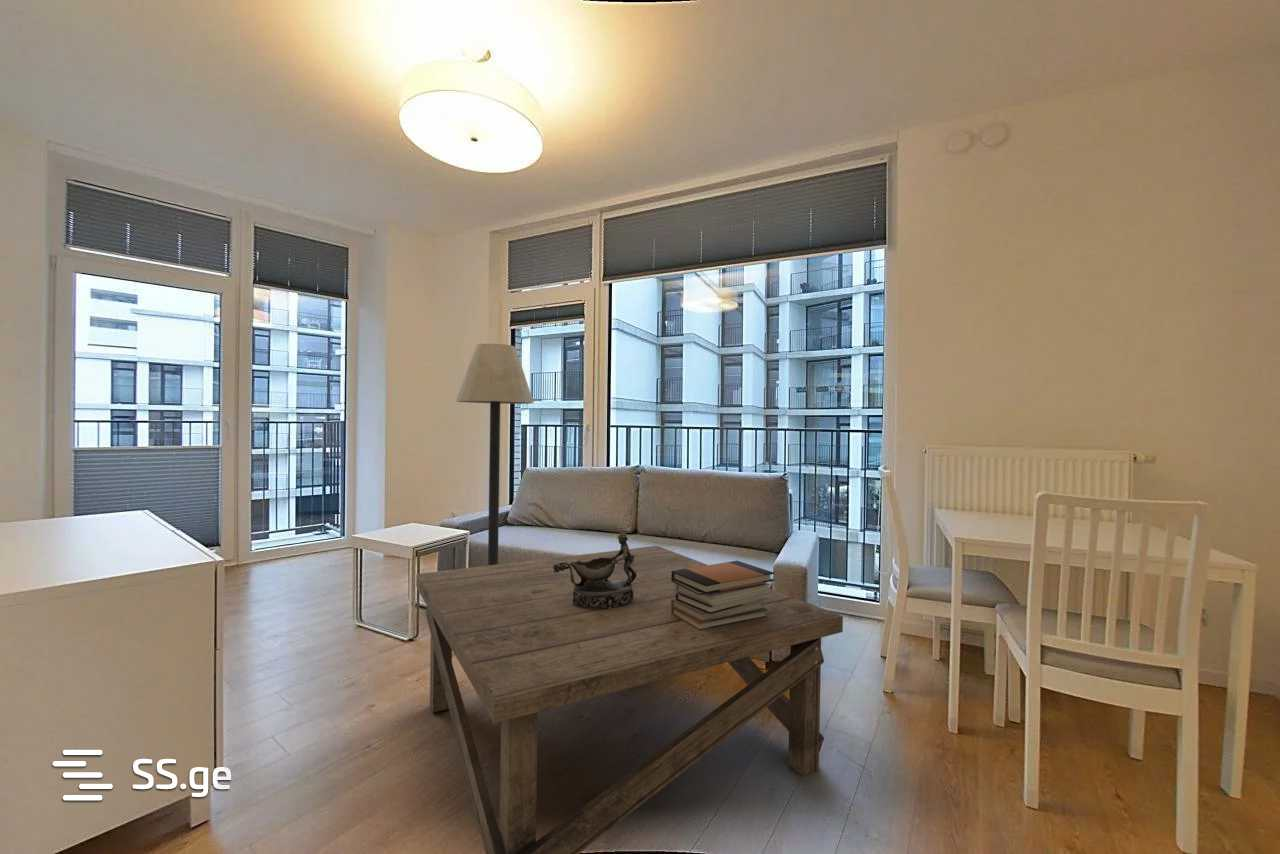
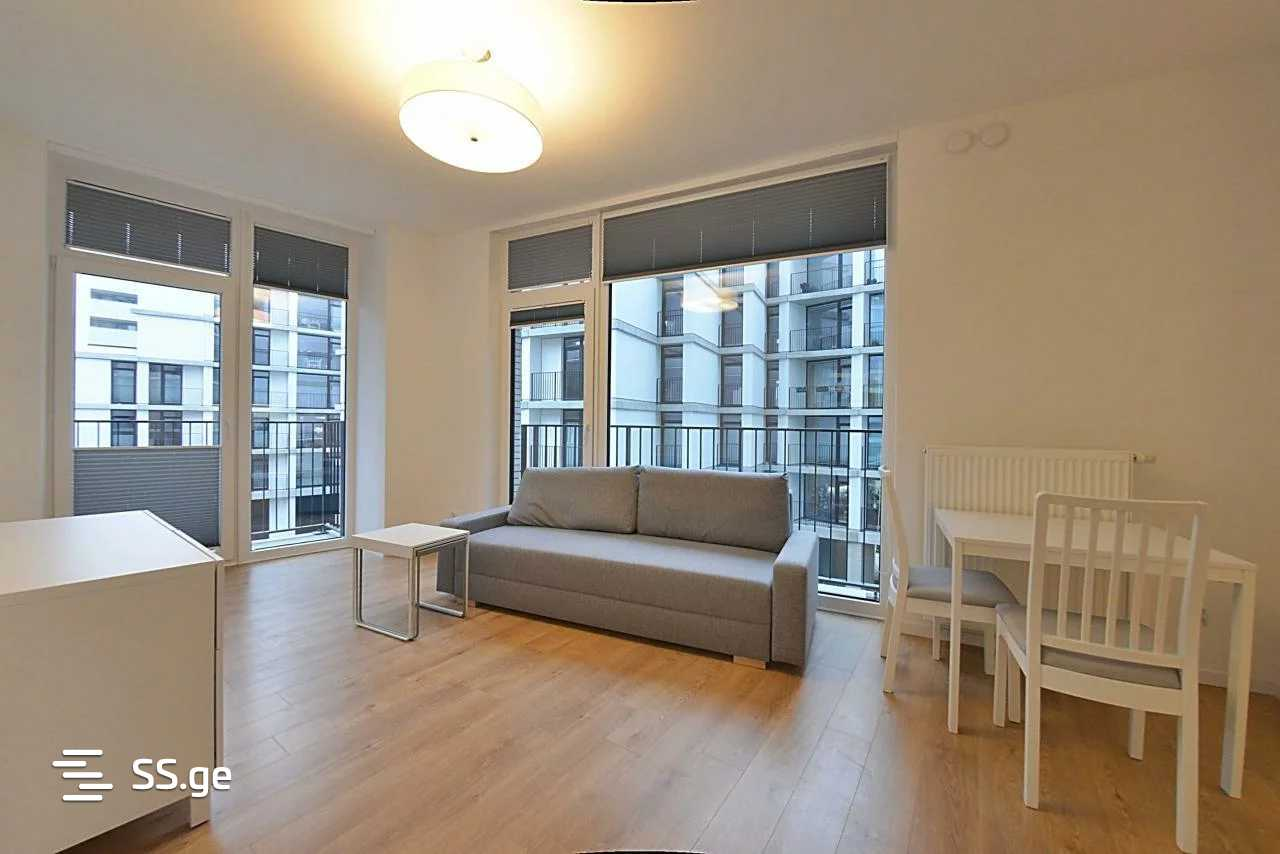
- decorative bowl (597, 567)
- floor lamp (494, 487)
- book stack (721, 592)
- coffee table (606, 663)
